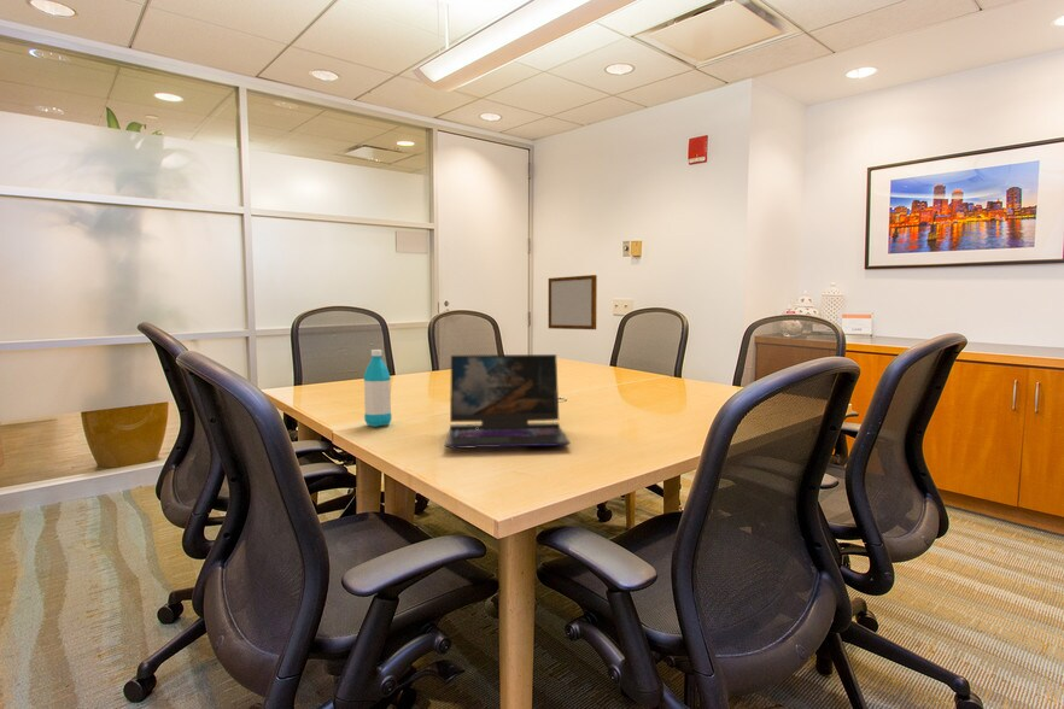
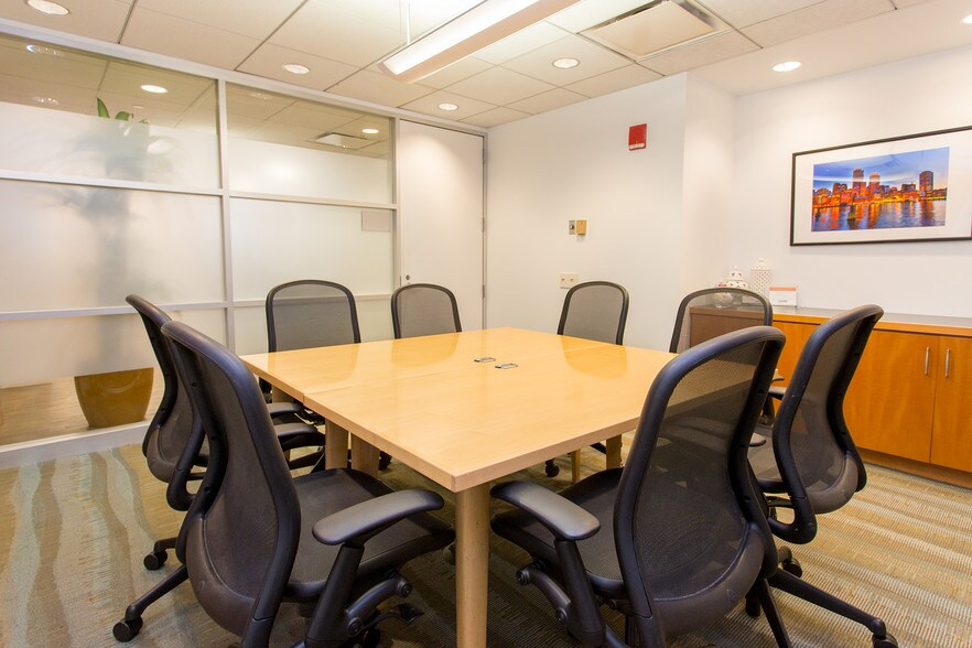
- laptop (505, 398)
- water bottle (376, 387)
- writing board (571, 303)
